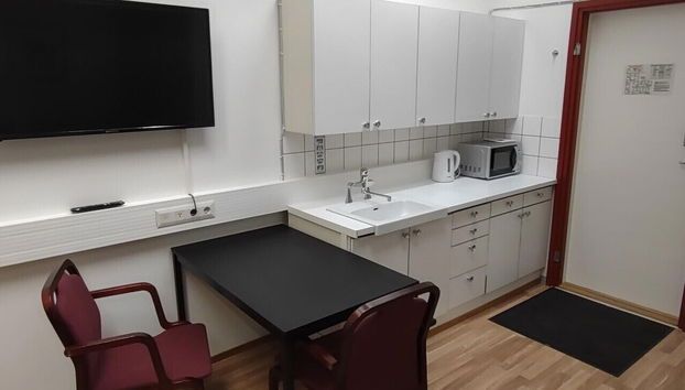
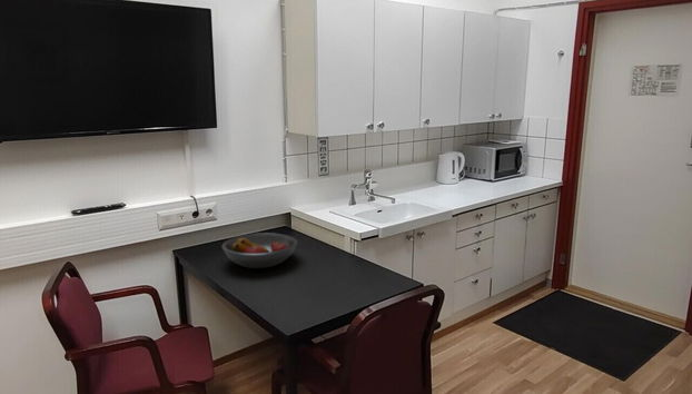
+ fruit bowl (260, 249)
